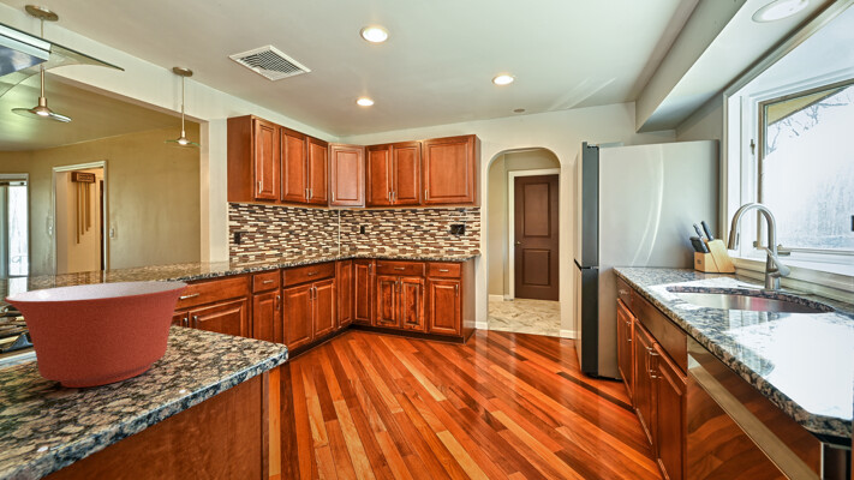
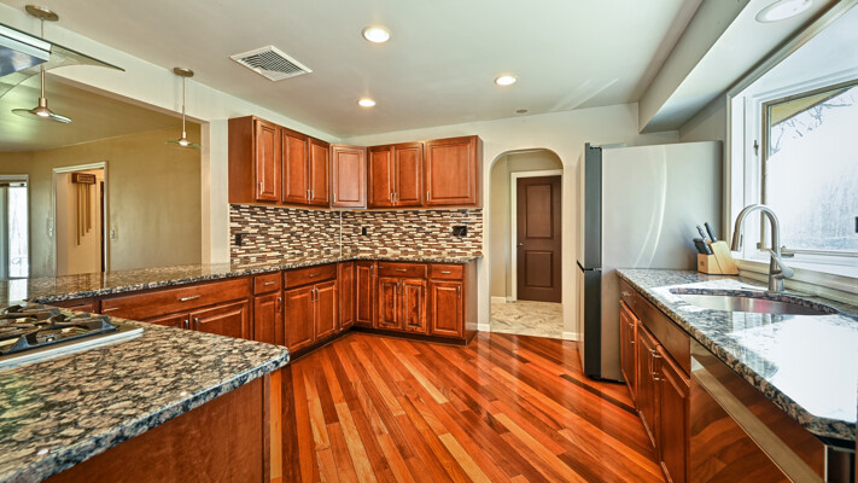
- mixing bowl (108, 331)
